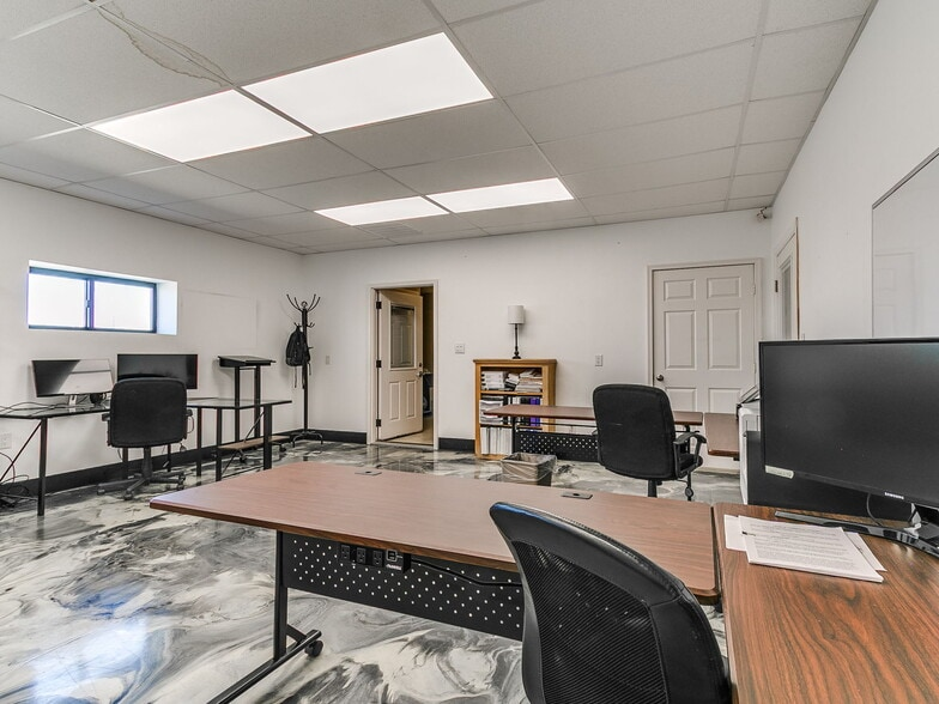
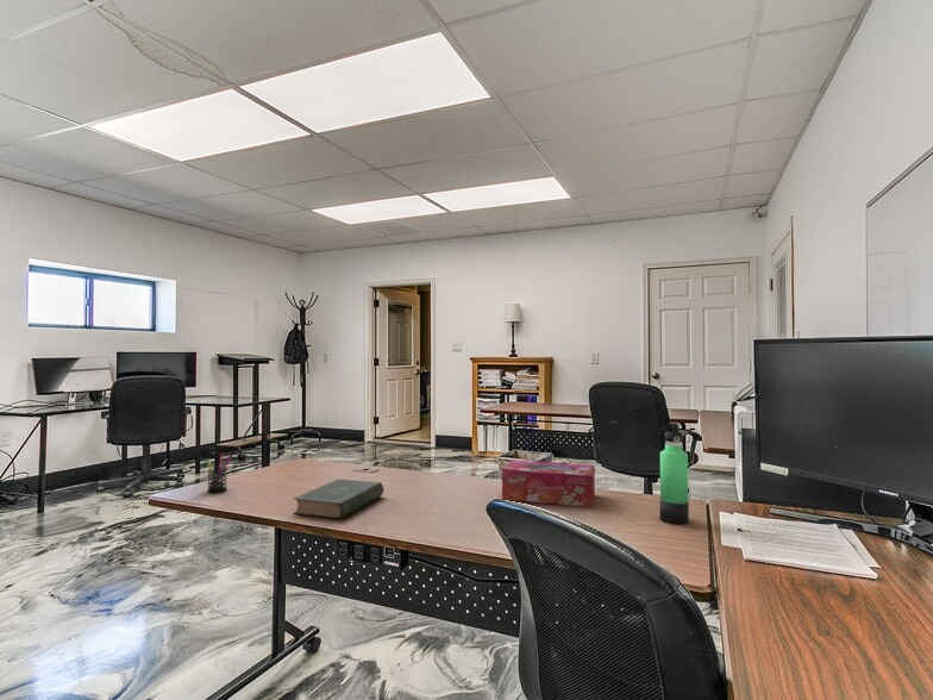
+ book (340, 496)
+ tissue box (549, 481)
+ pen holder (215, 471)
+ thermos bottle (674, 470)
